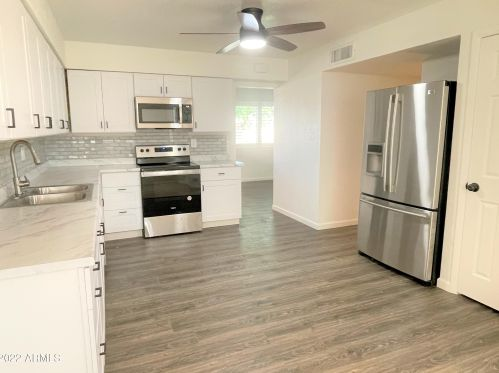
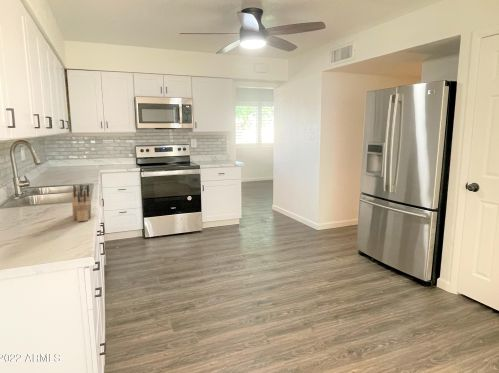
+ knife block (81, 200)
